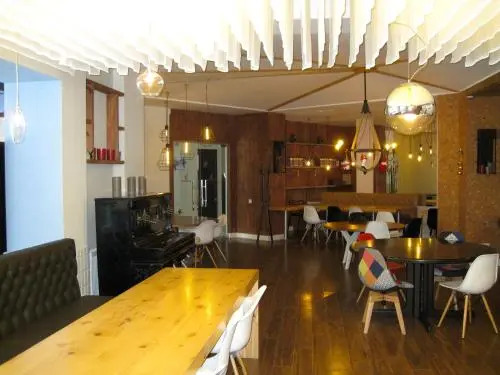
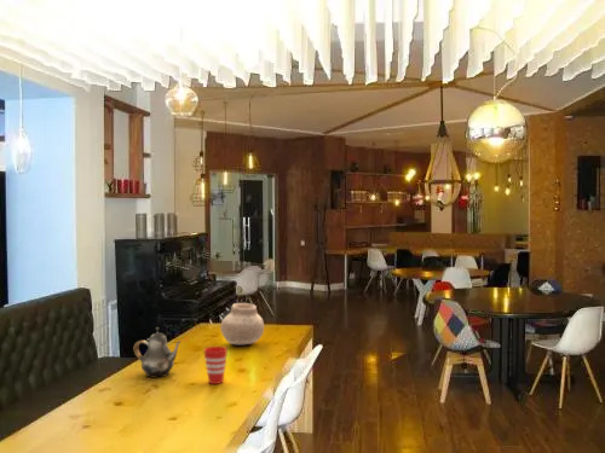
+ vase (242, 324)
+ cup (215, 365)
+ teapot (157, 350)
